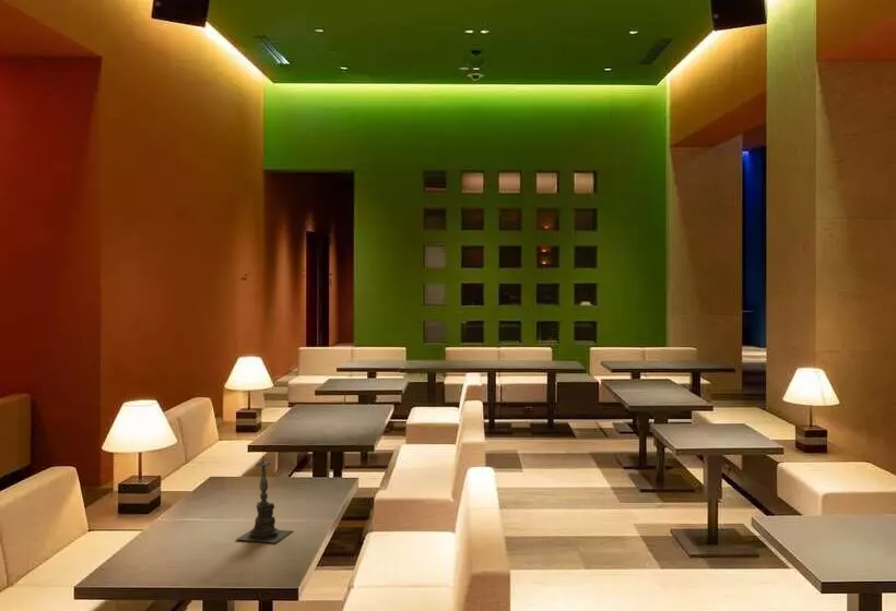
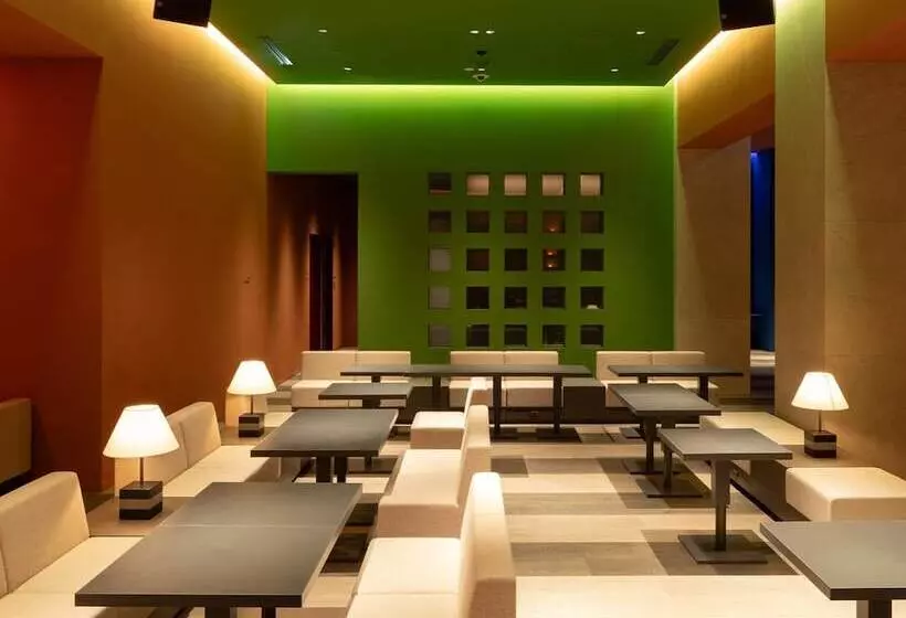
- candle holder (264, 492)
